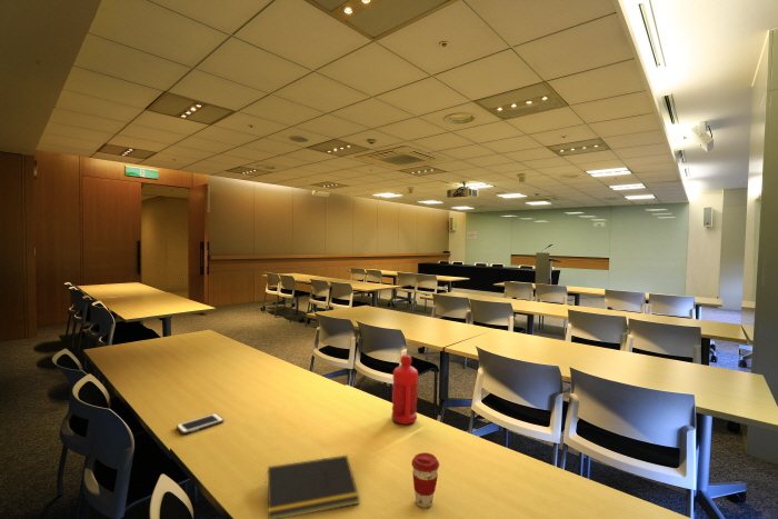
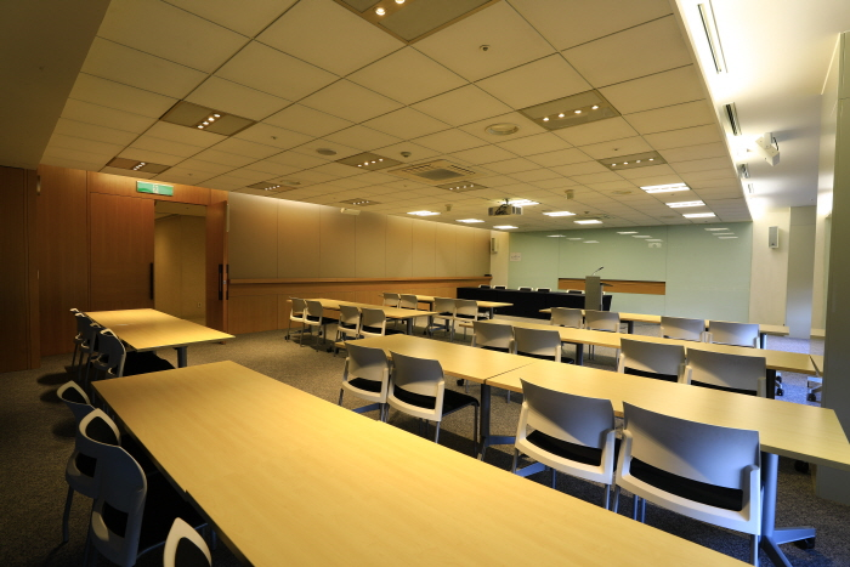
- notepad (311, 483)
- water bottle (405, 388)
- cell phone (200, 422)
- coffee cup (425, 480)
